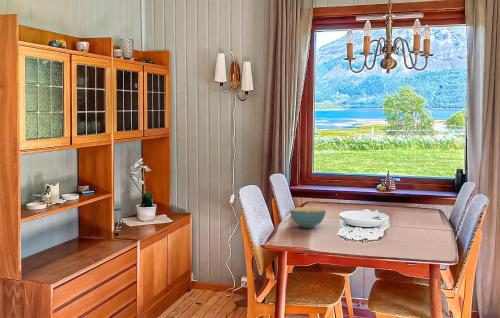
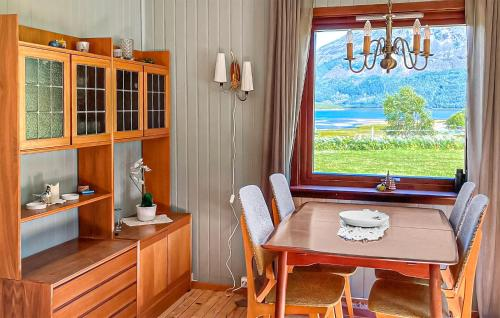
- cereal bowl (307, 218)
